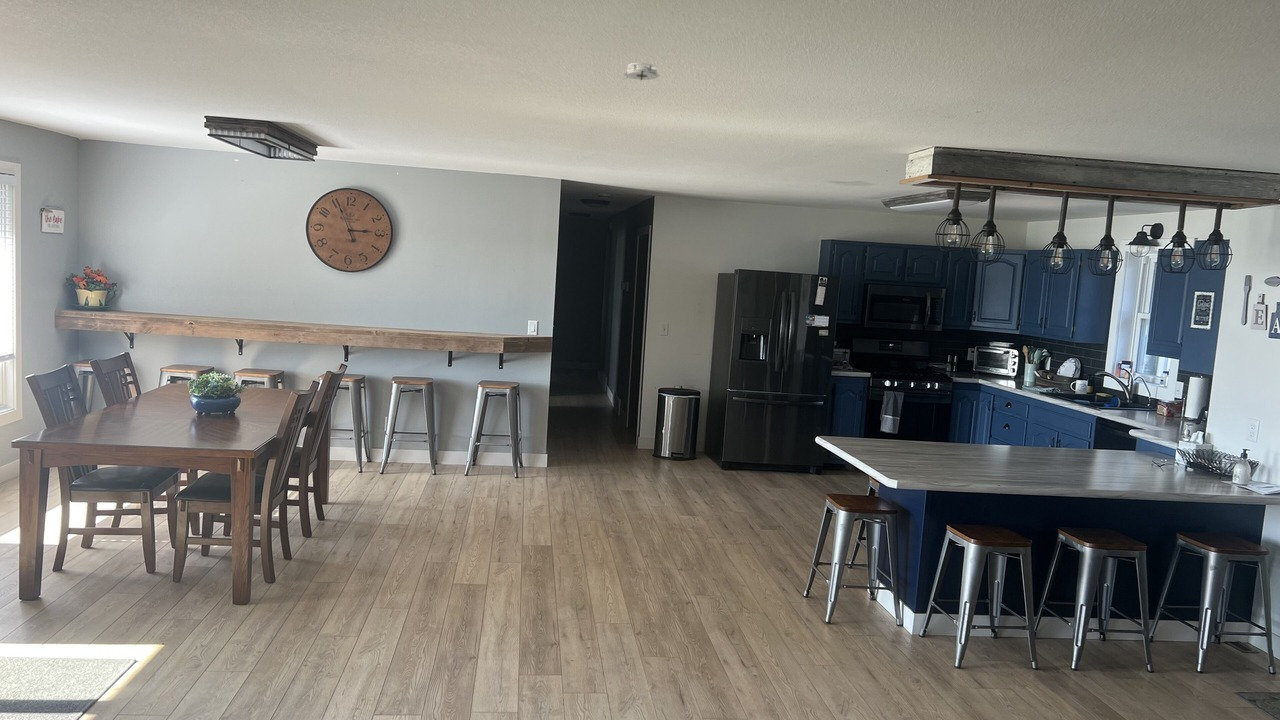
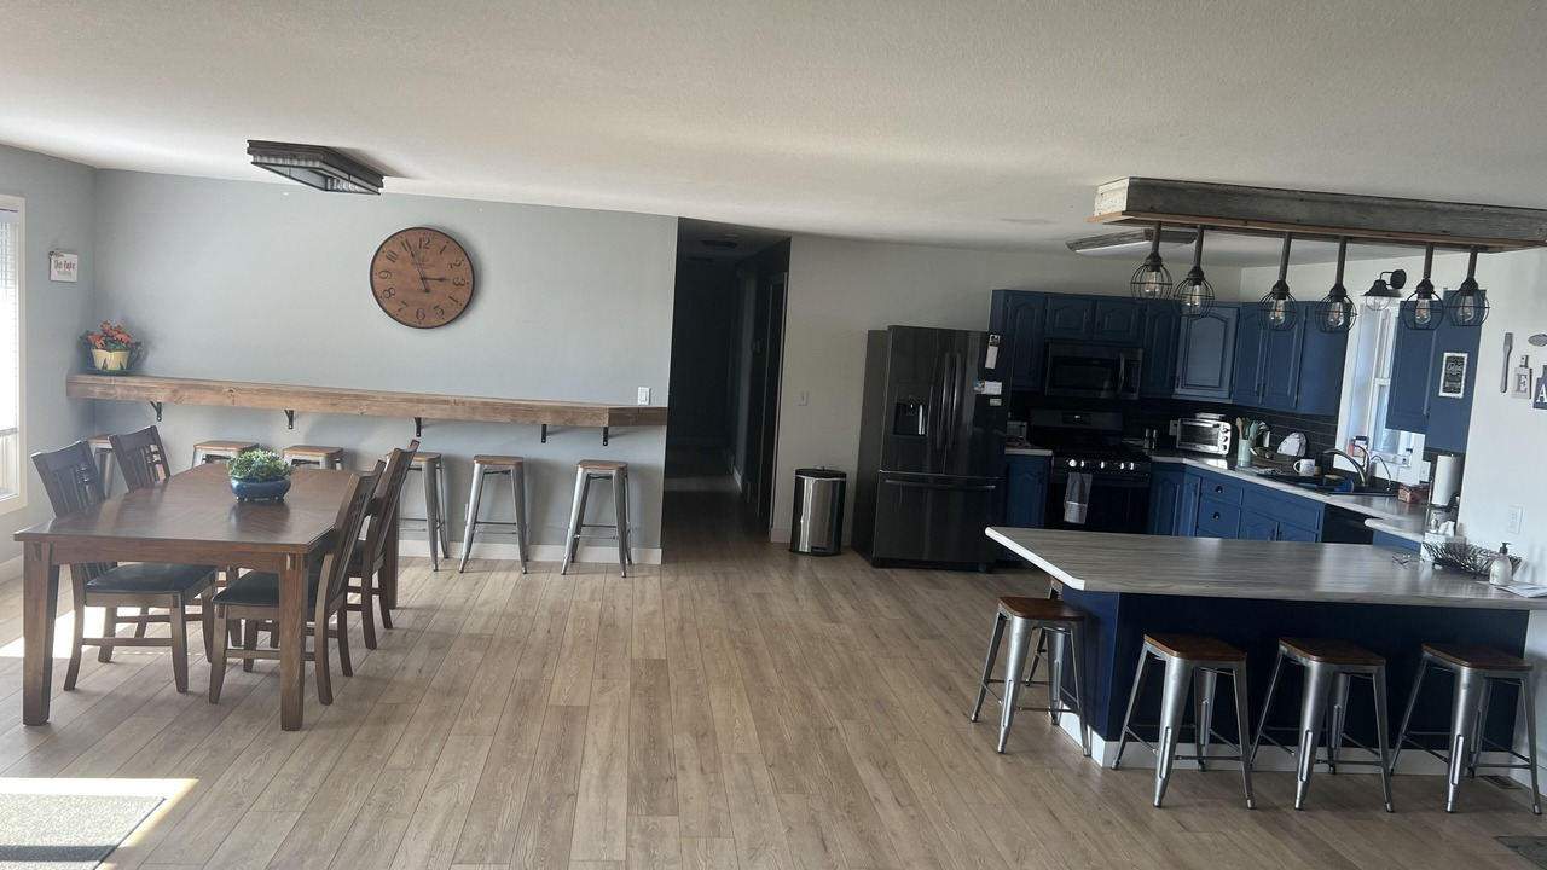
- smoke detector (640, 71)
